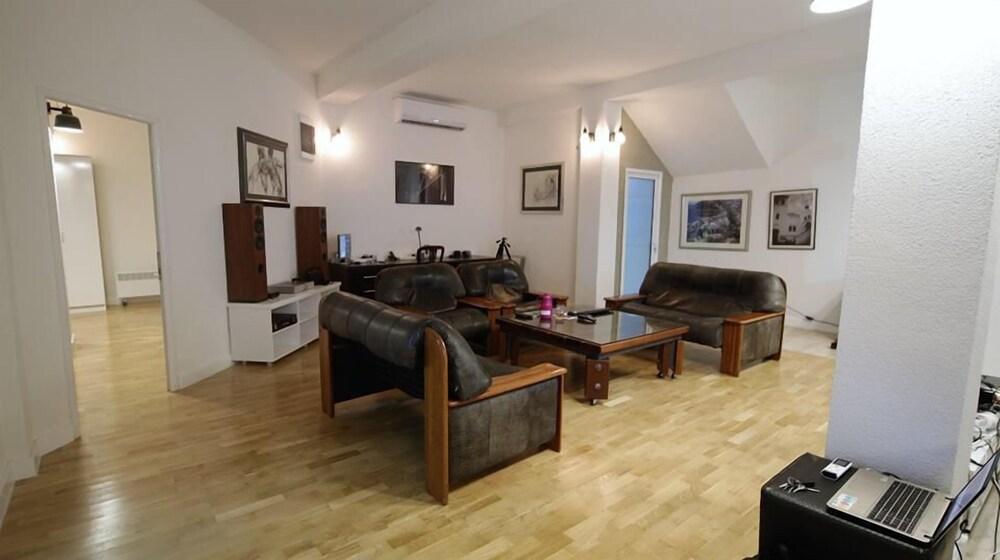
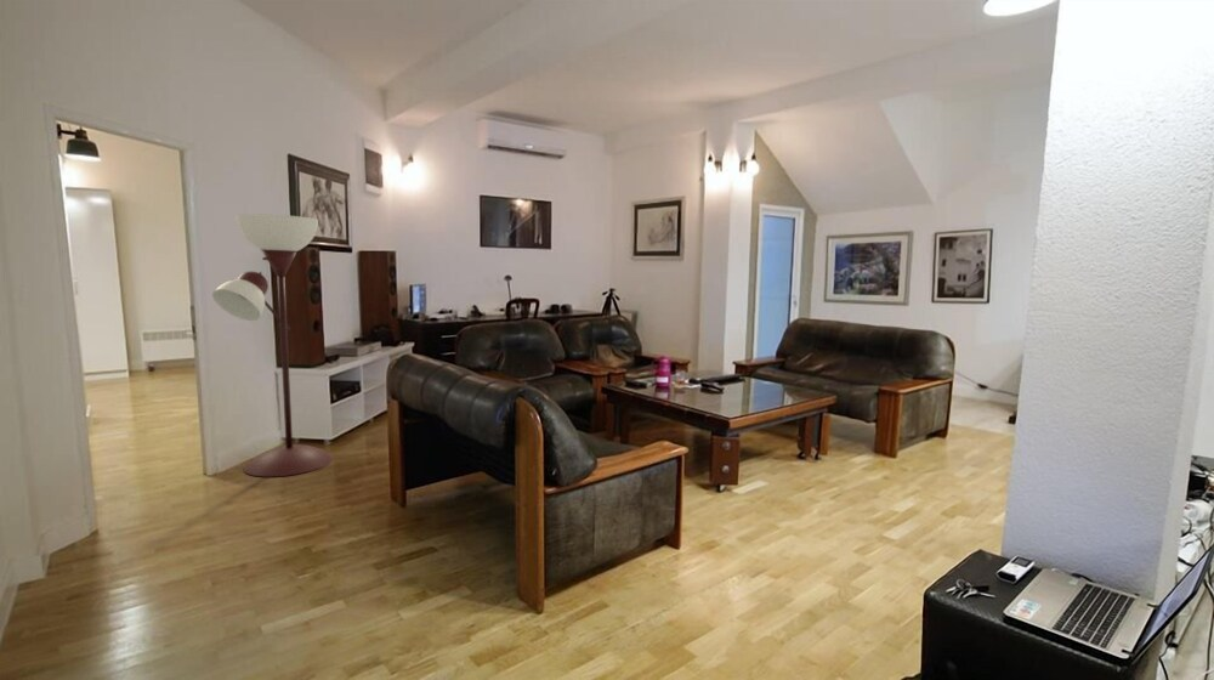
+ floor lamp (280, 345)
